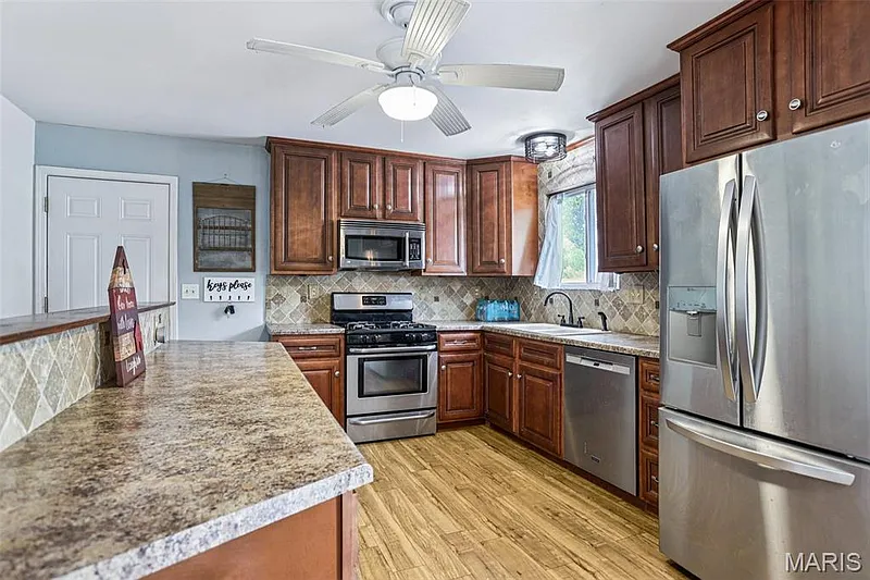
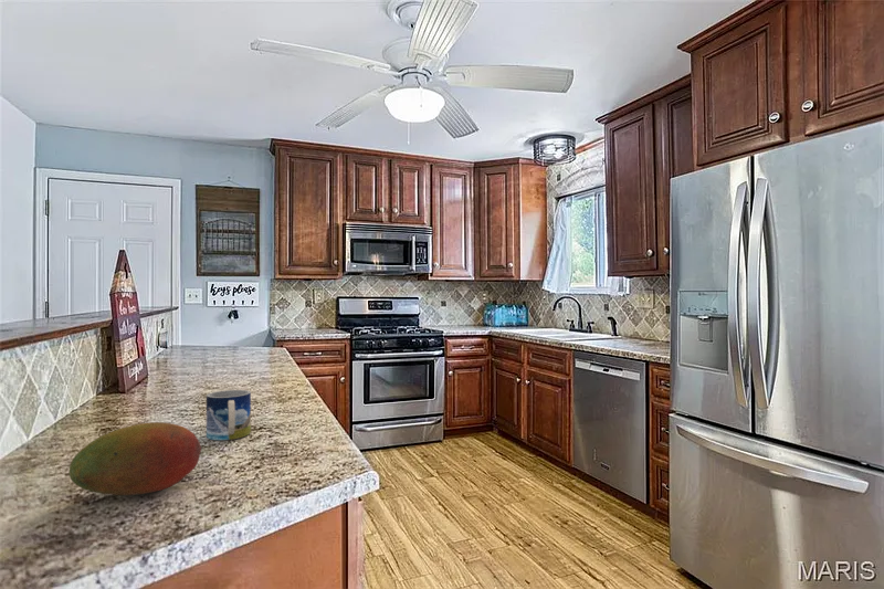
+ mug (229, 416)
+ fruit (139, 459)
